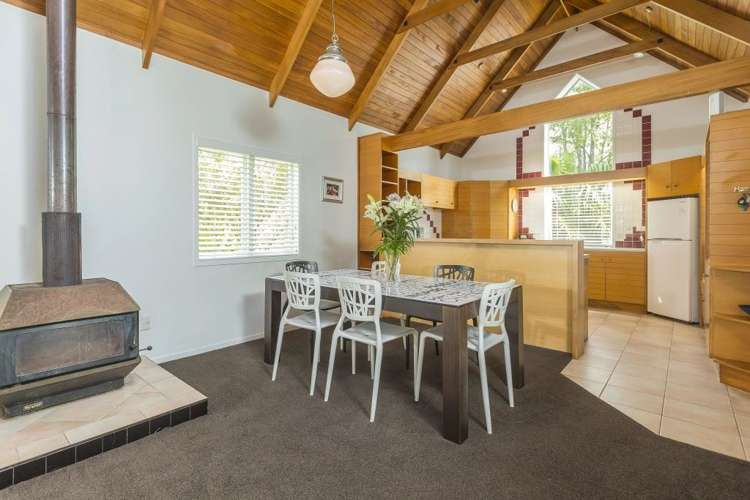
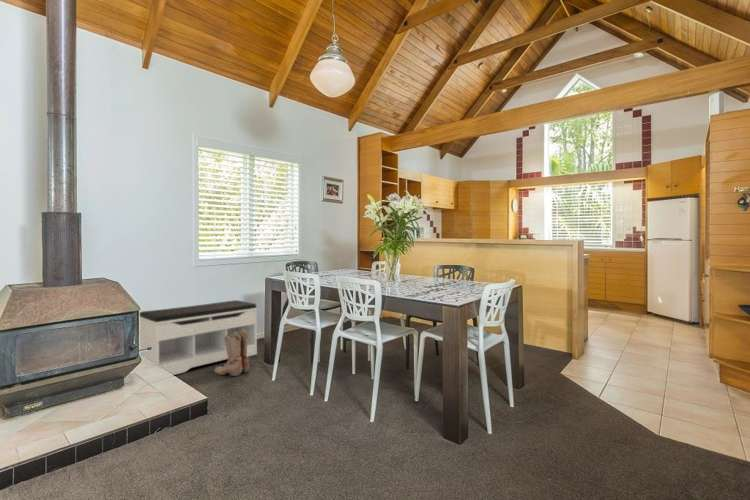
+ boots (231, 351)
+ bench (201, 334)
